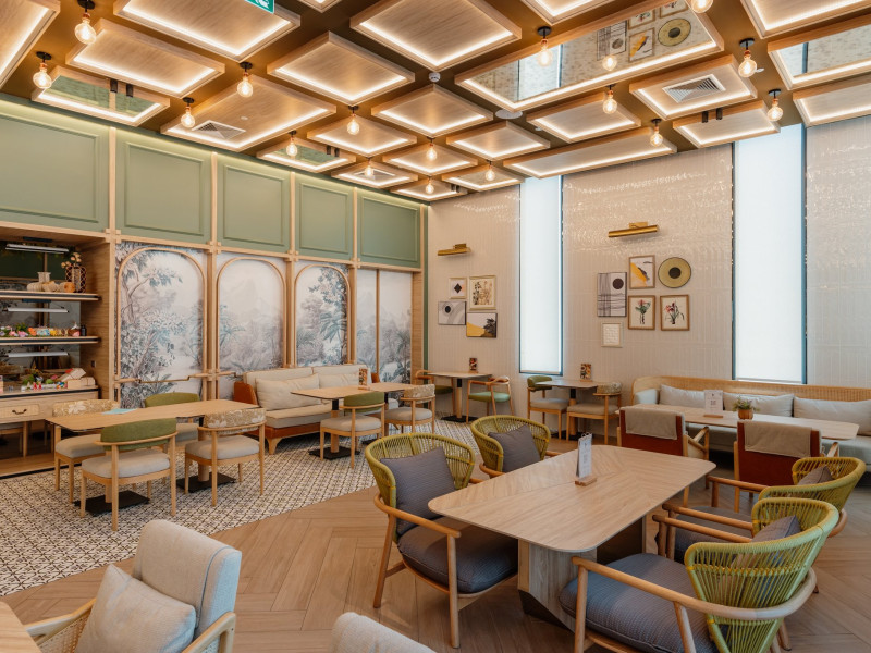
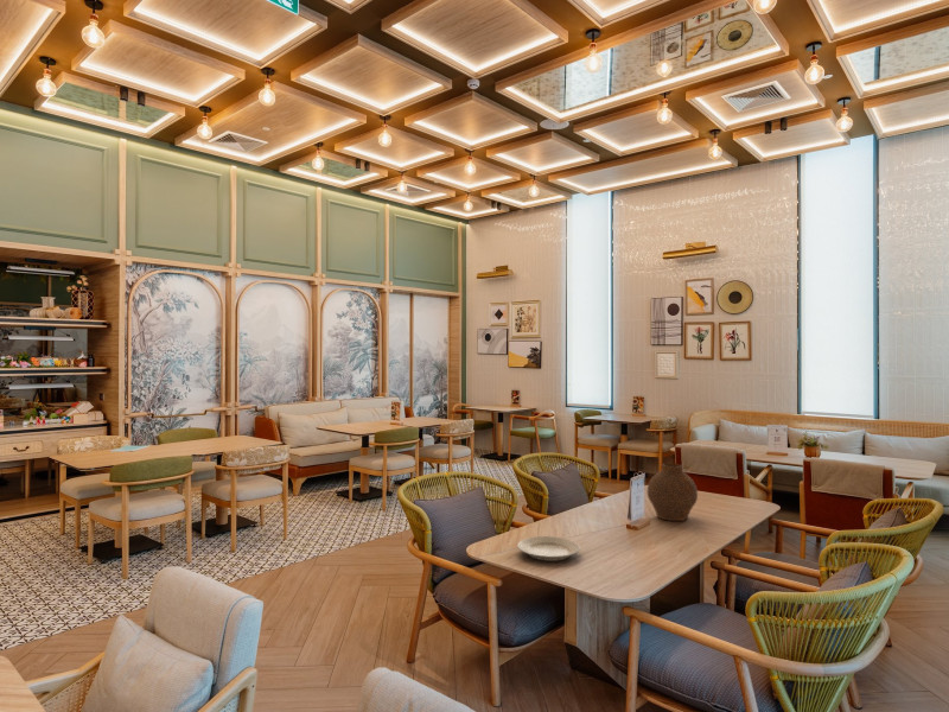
+ plate (548, 549)
+ vase (671, 490)
